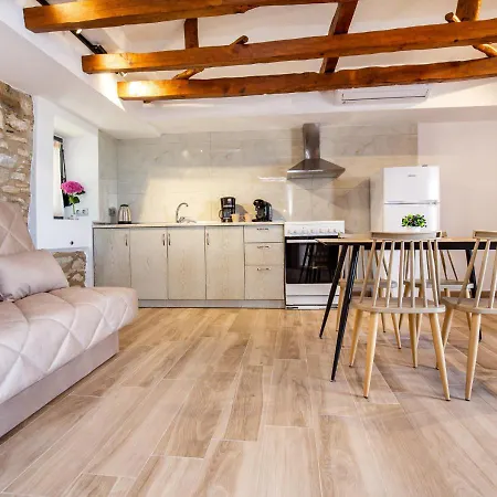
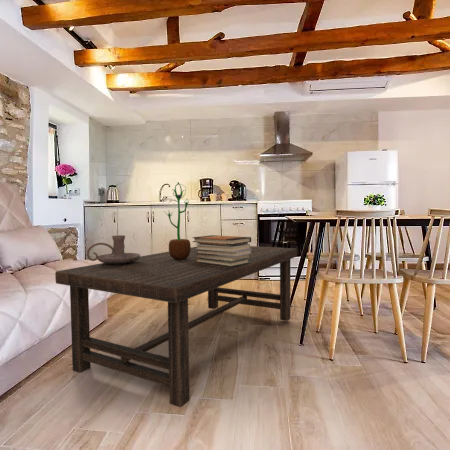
+ potted flower (179, 220)
+ candle holder (114, 249)
+ book stack (222, 249)
+ coffee table (198, 294)
